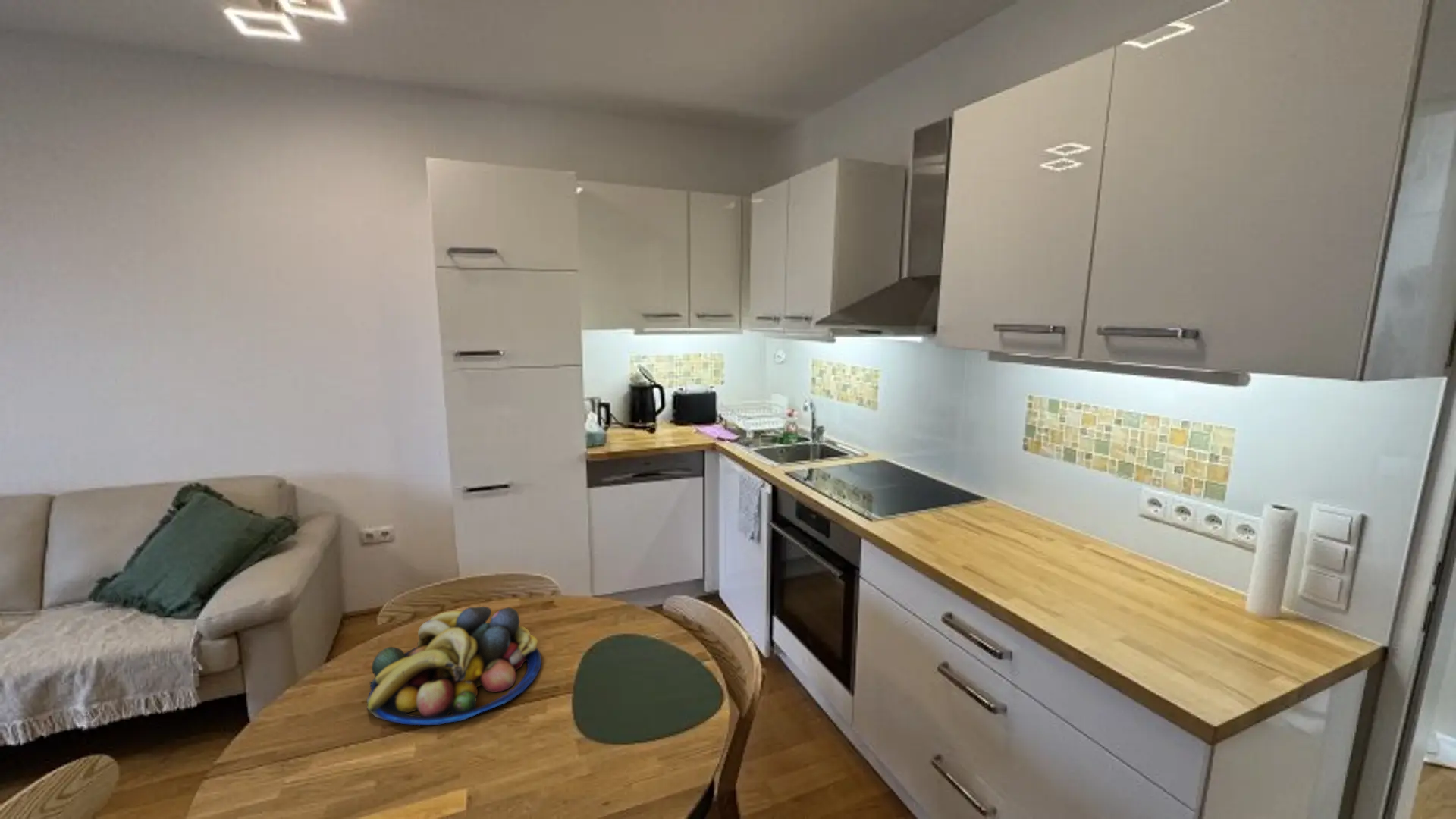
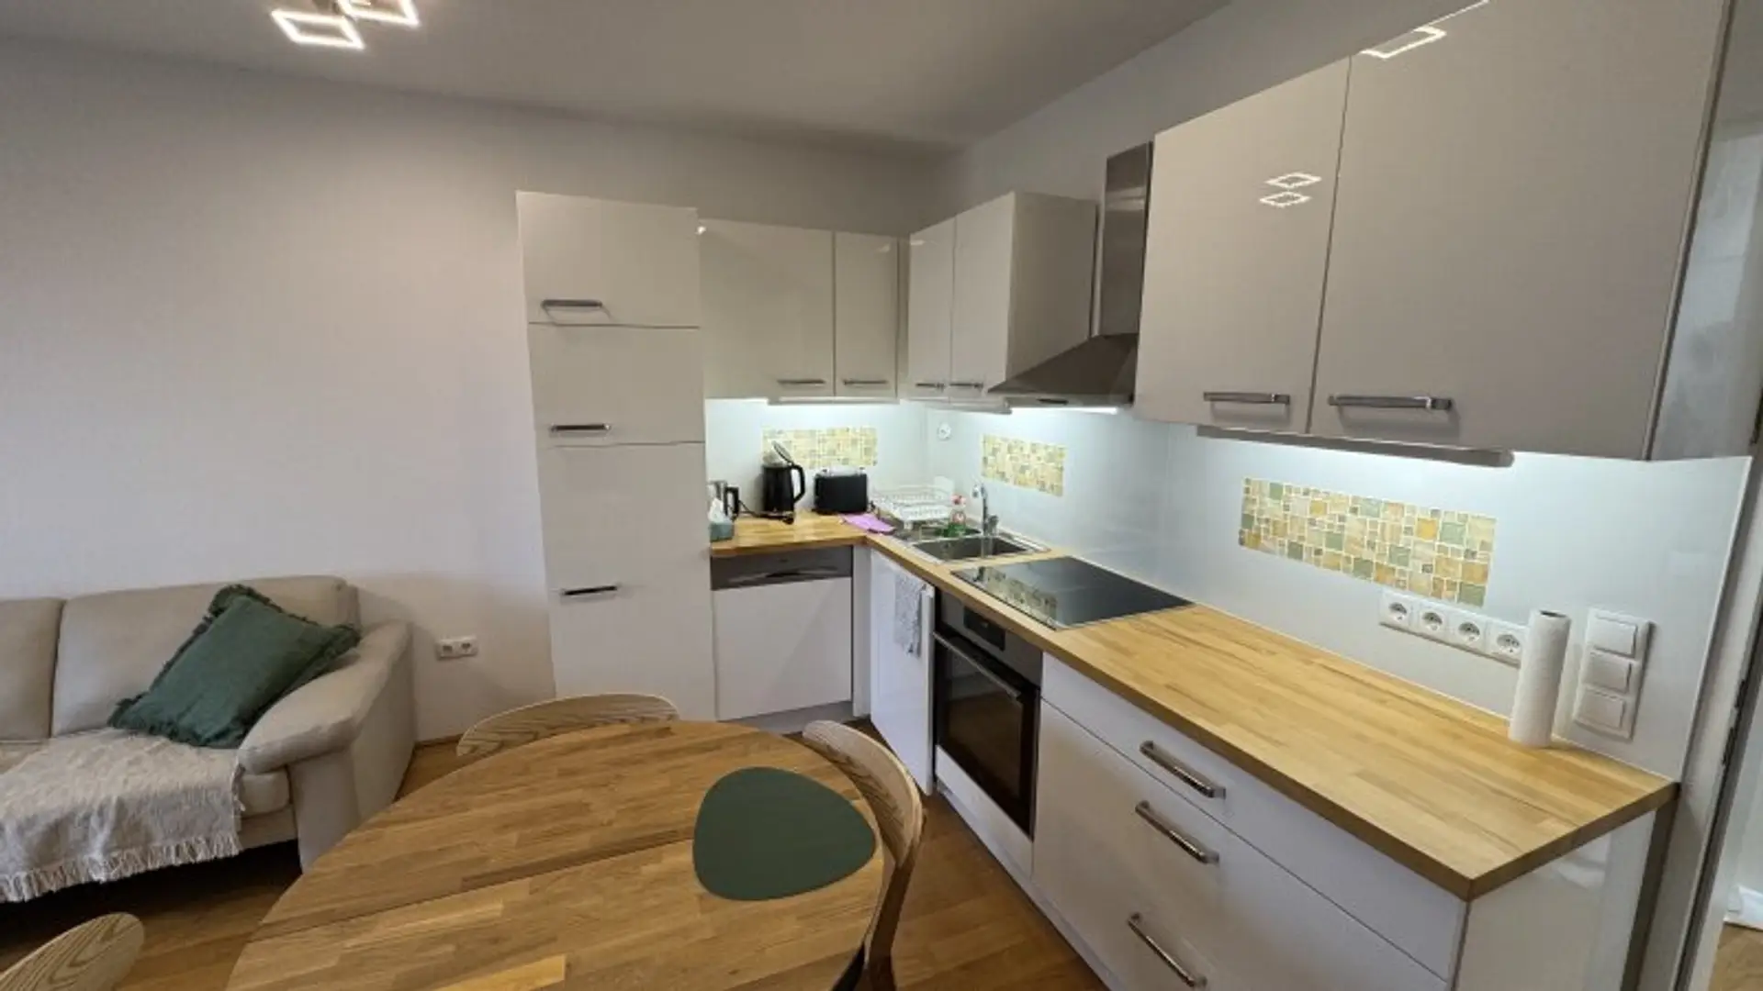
- fruit bowl (458, 649)
